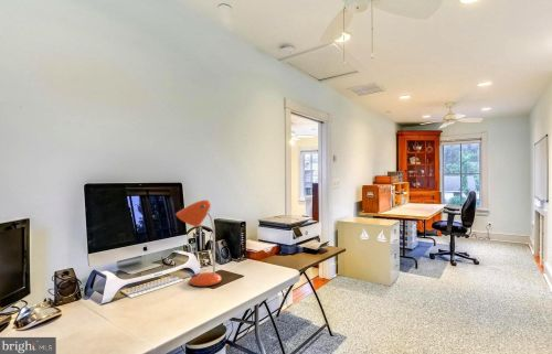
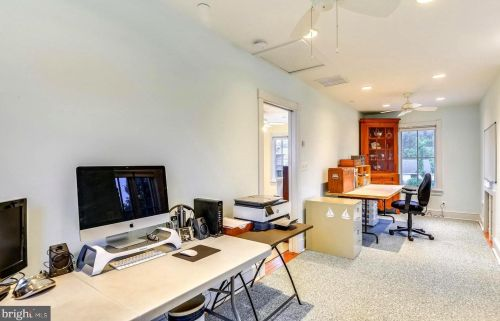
- desk lamp (213, 240)
